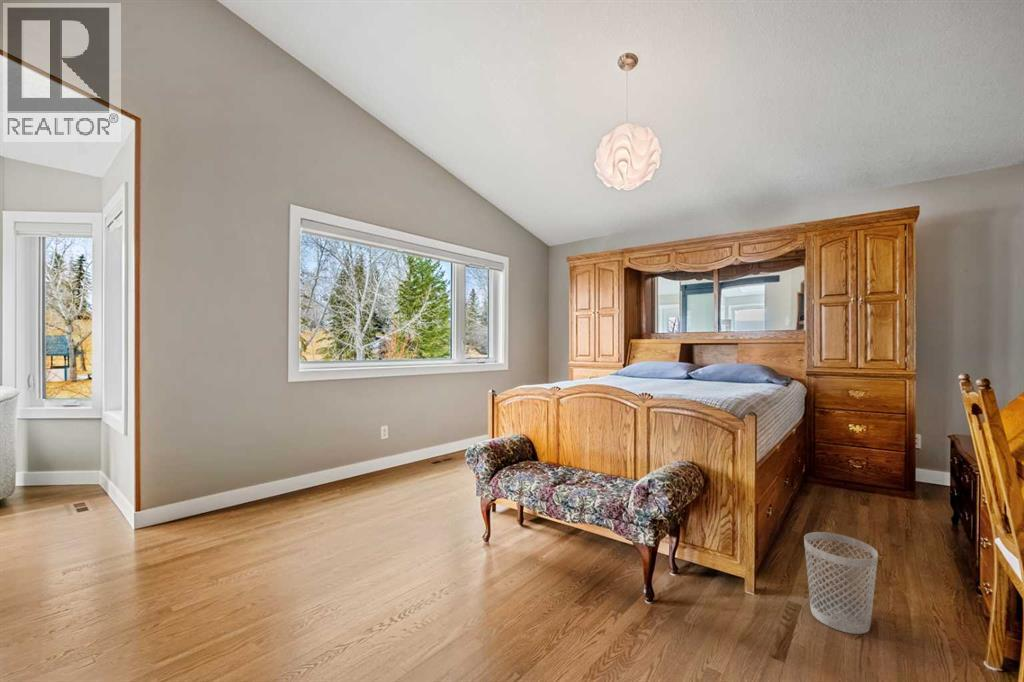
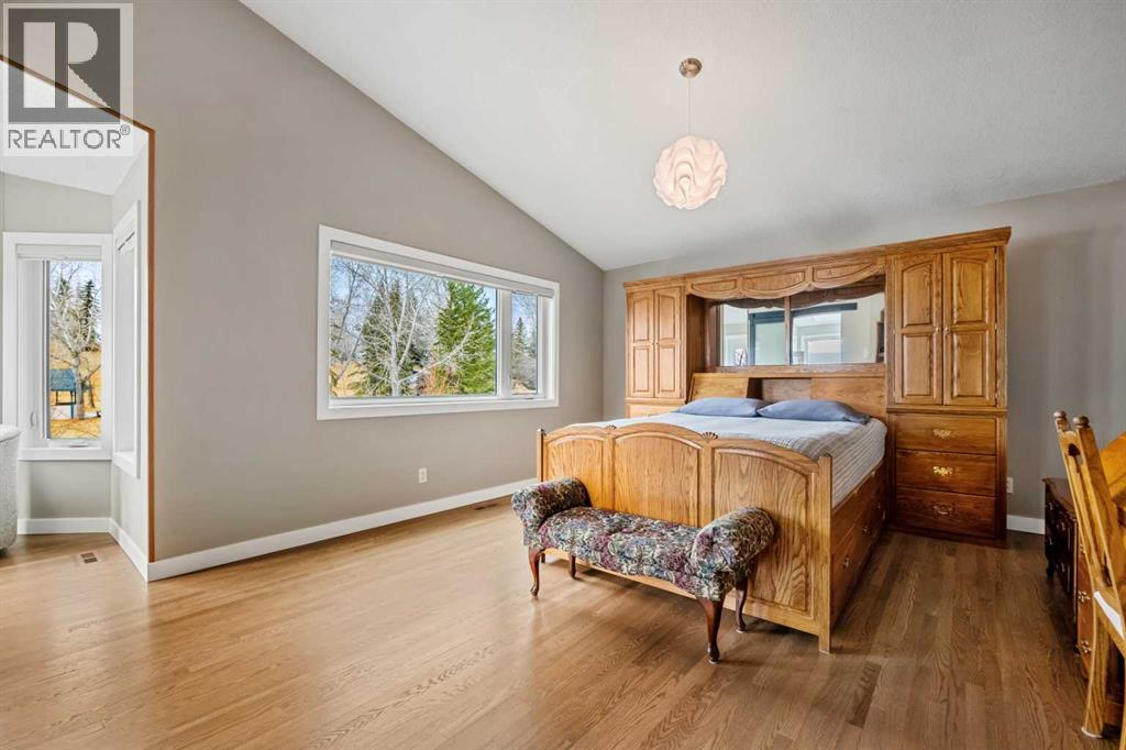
- wastebasket (839, 581)
